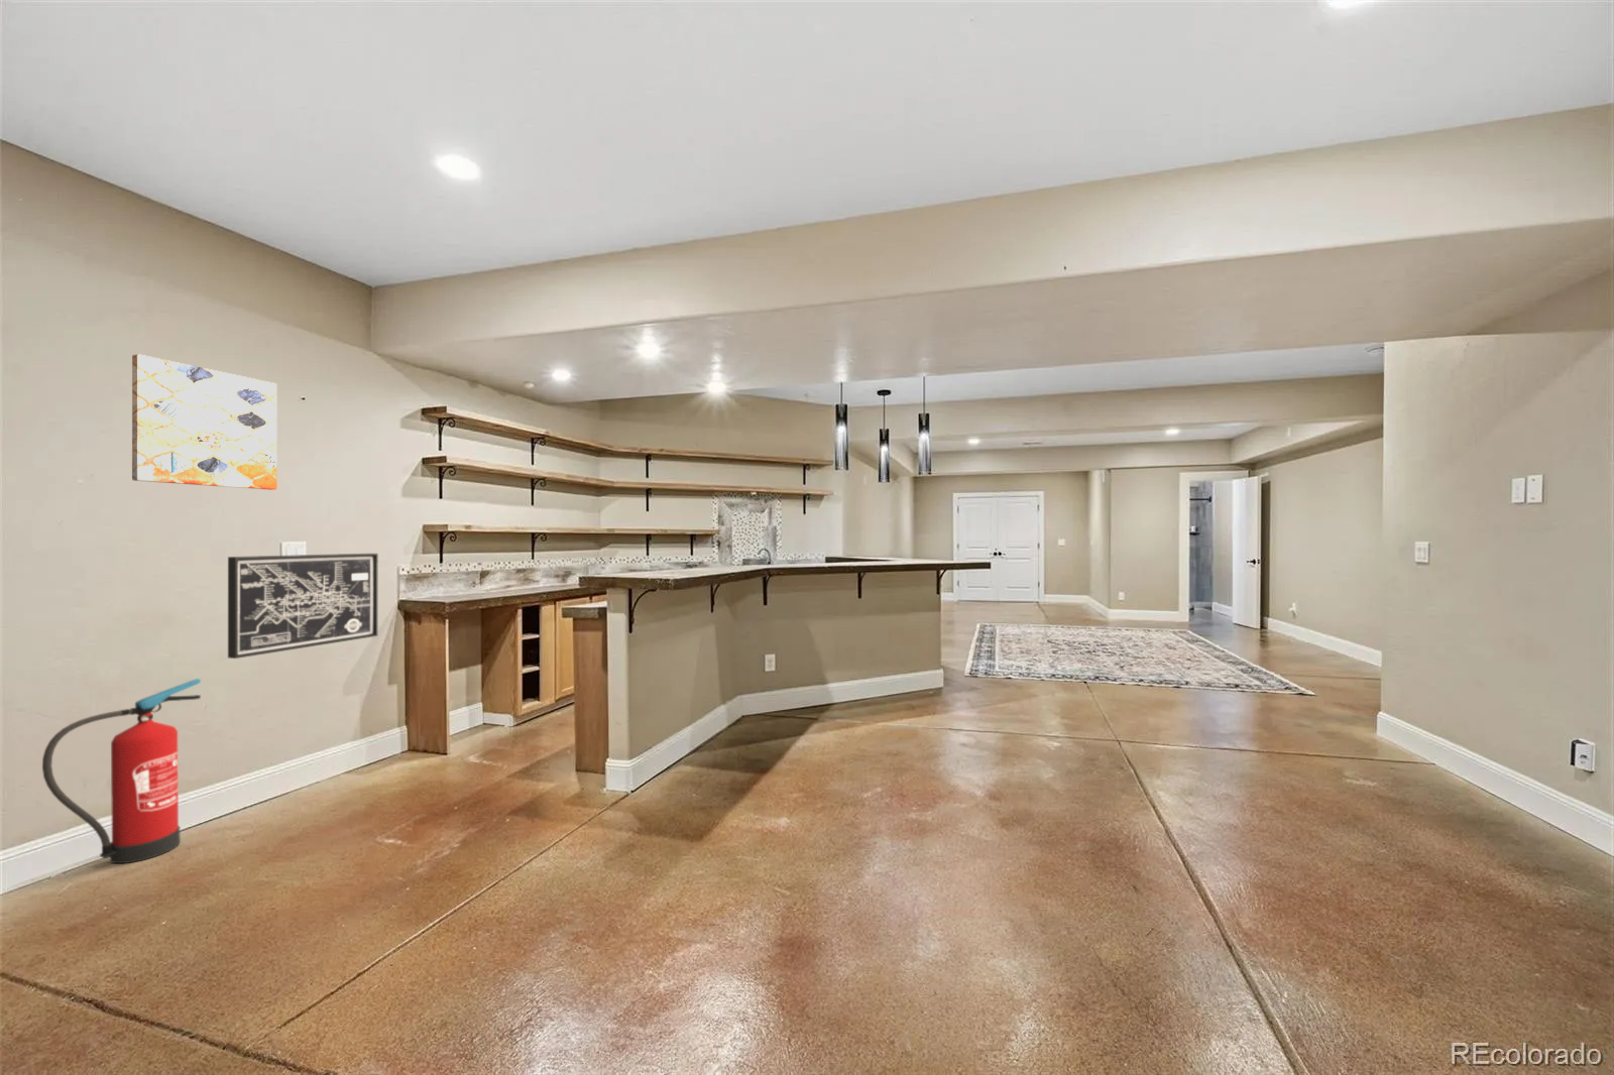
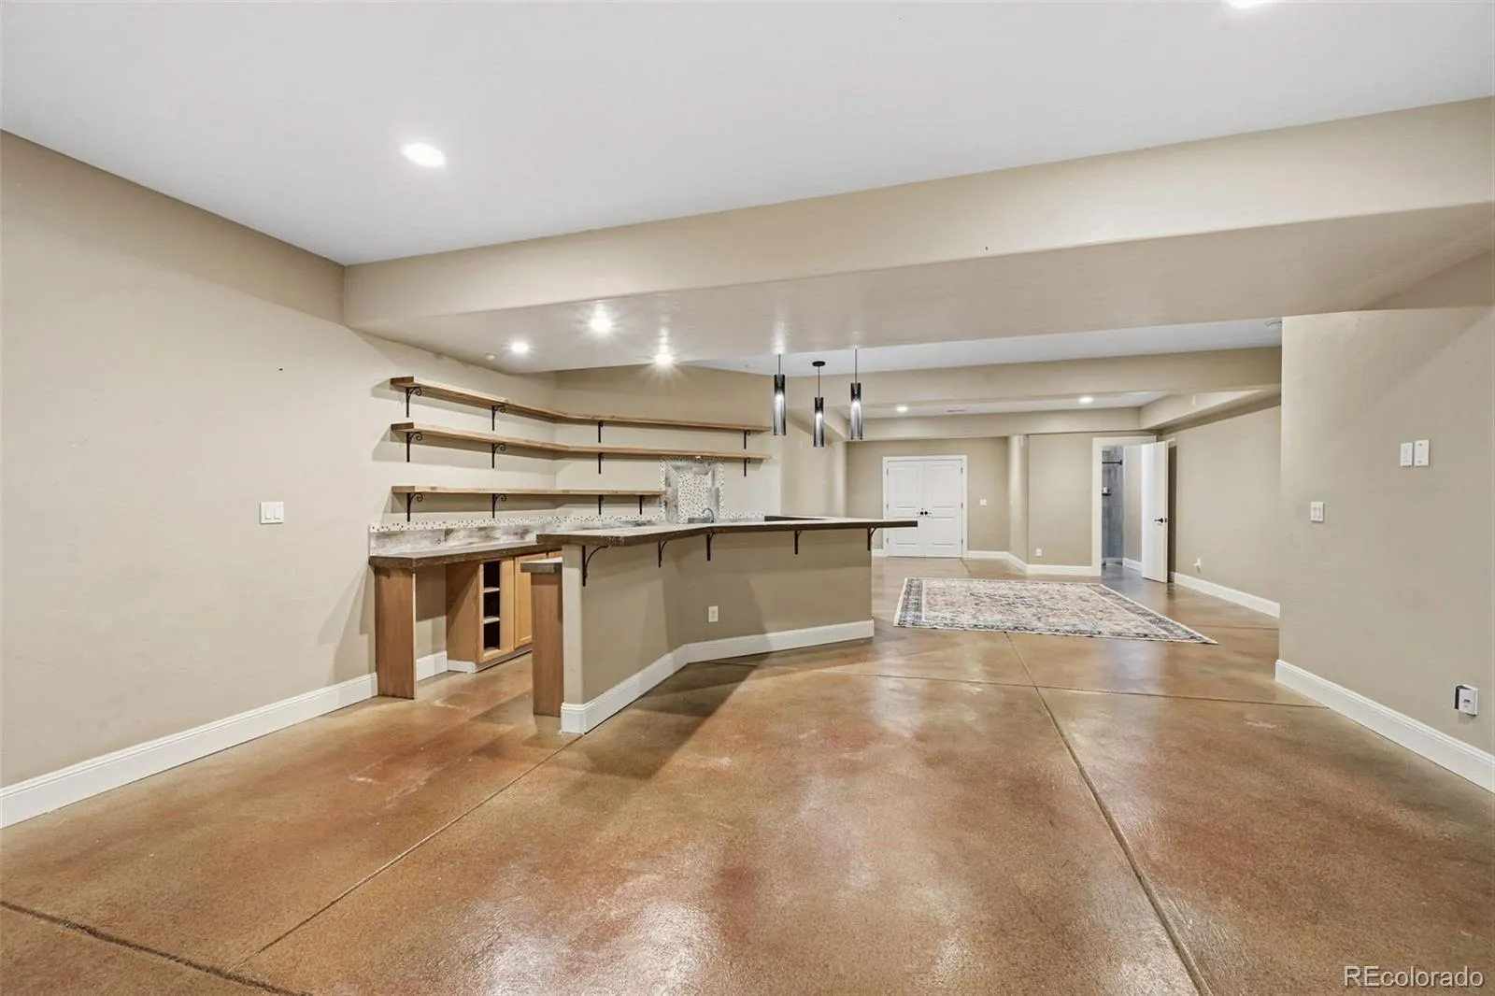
- wall art (310, 600)
- fire extinguisher (127, 774)
- wall art (210, 427)
